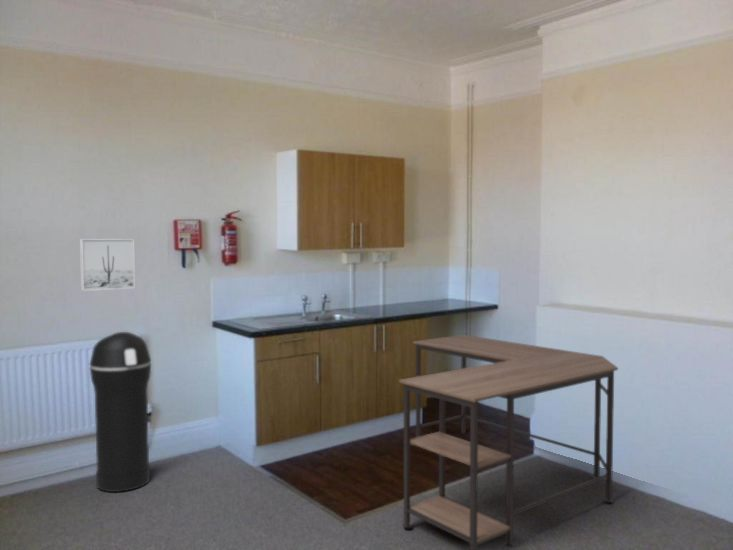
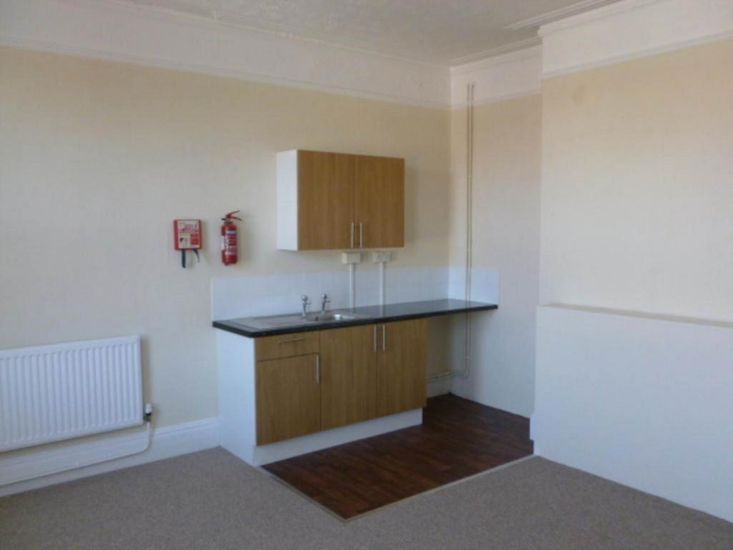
- wall art (108, 264)
- trash can (122, 407)
- desk (465, 421)
